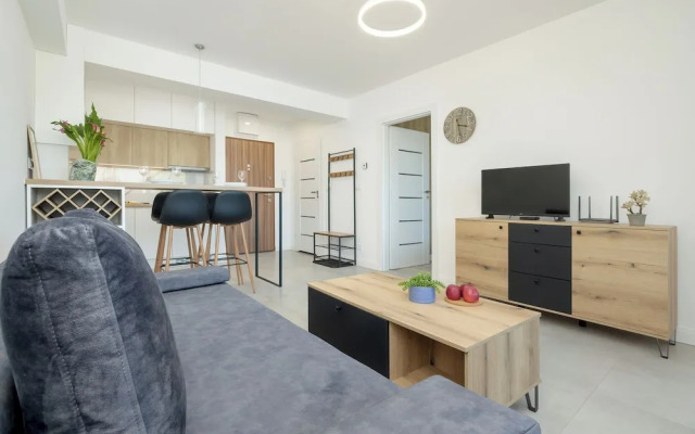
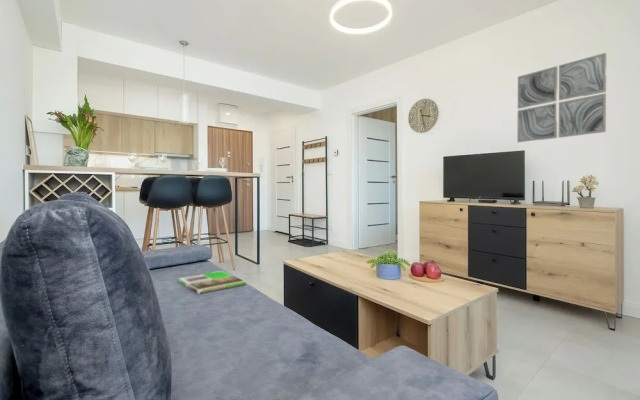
+ magazine (211, 280)
+ wall art (559, 102)
